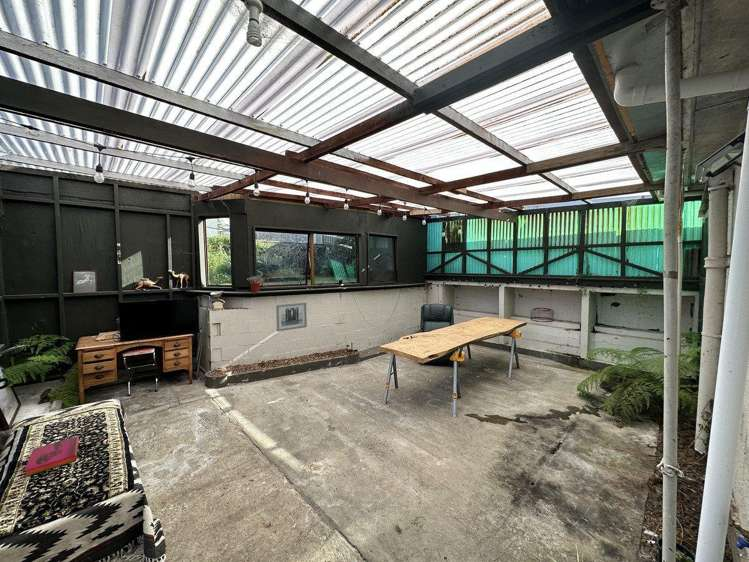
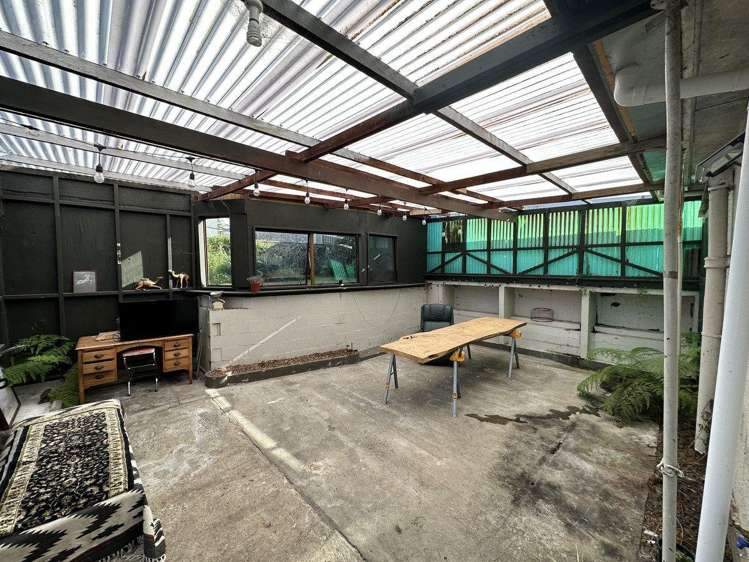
- wall art (292, 316)
- hardback book (54, 454)
